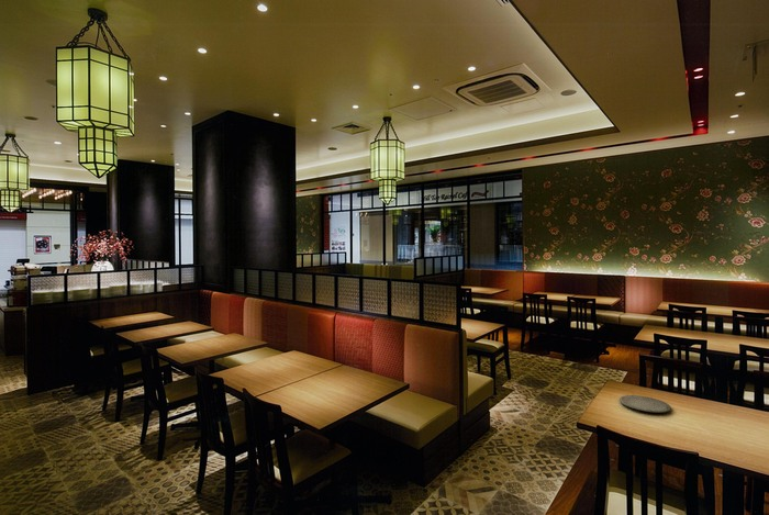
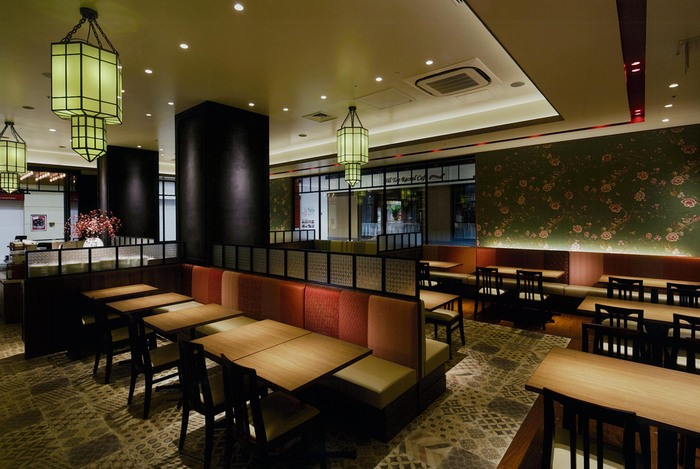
- plate (644, 404)
